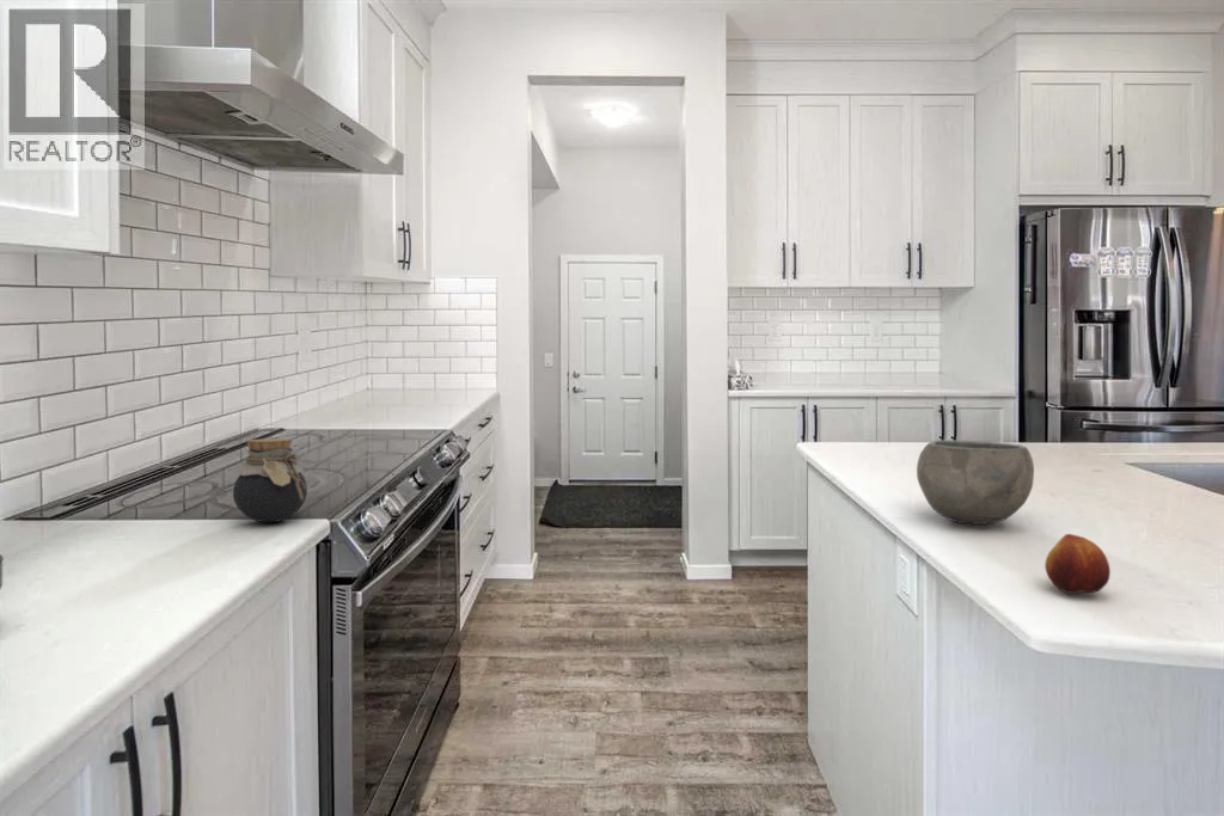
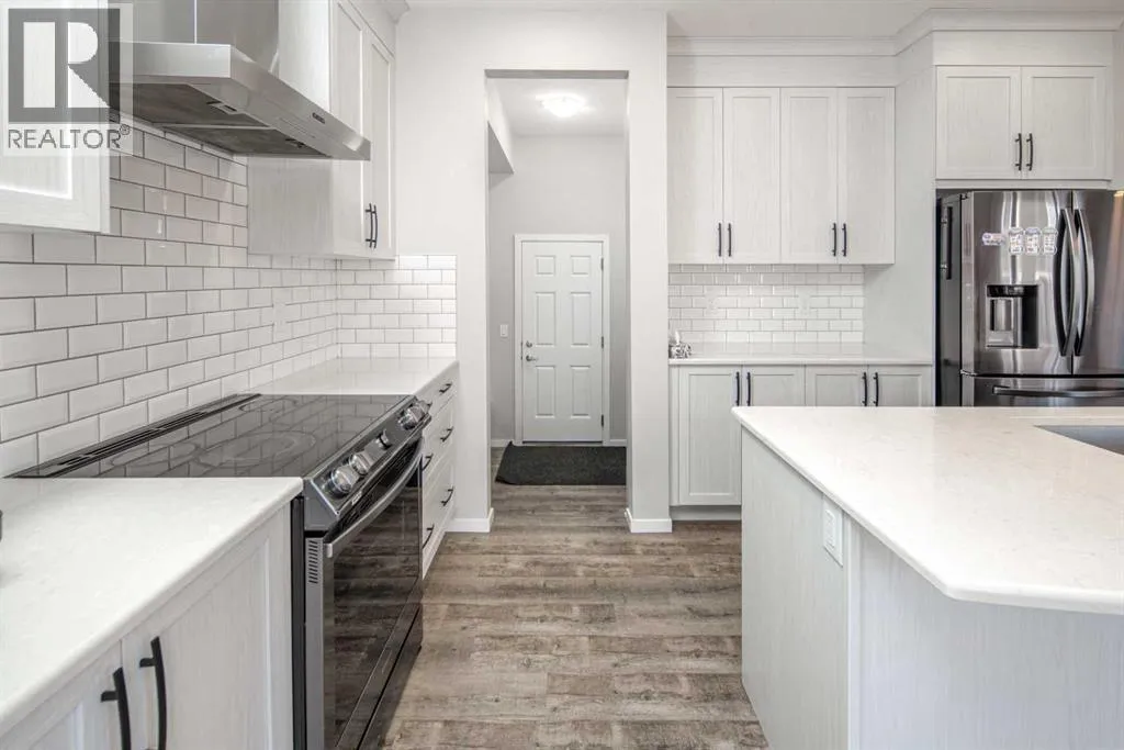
- fruit (1076, 563)
- jar (270, 480)
- bowl (972, 481)
